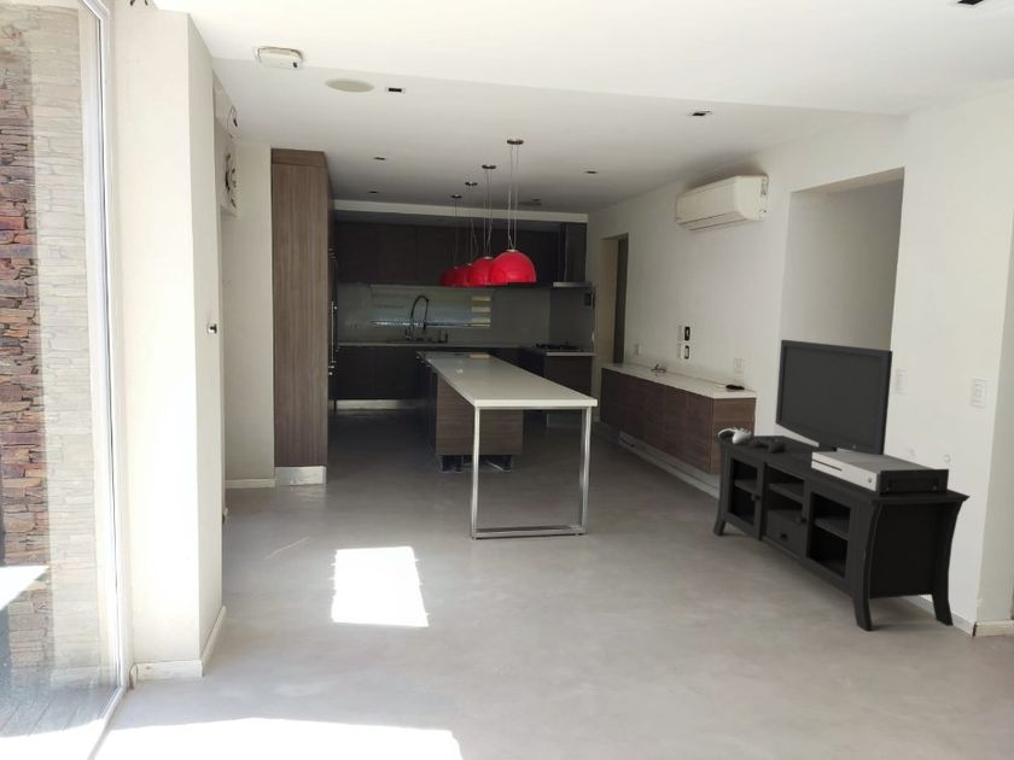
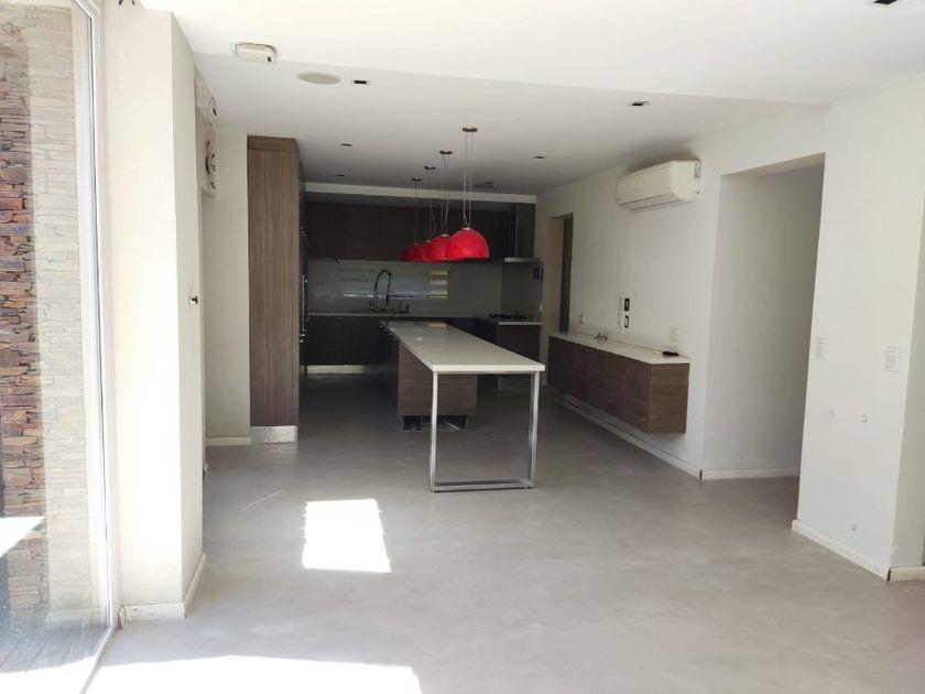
- media console (817, 460)
